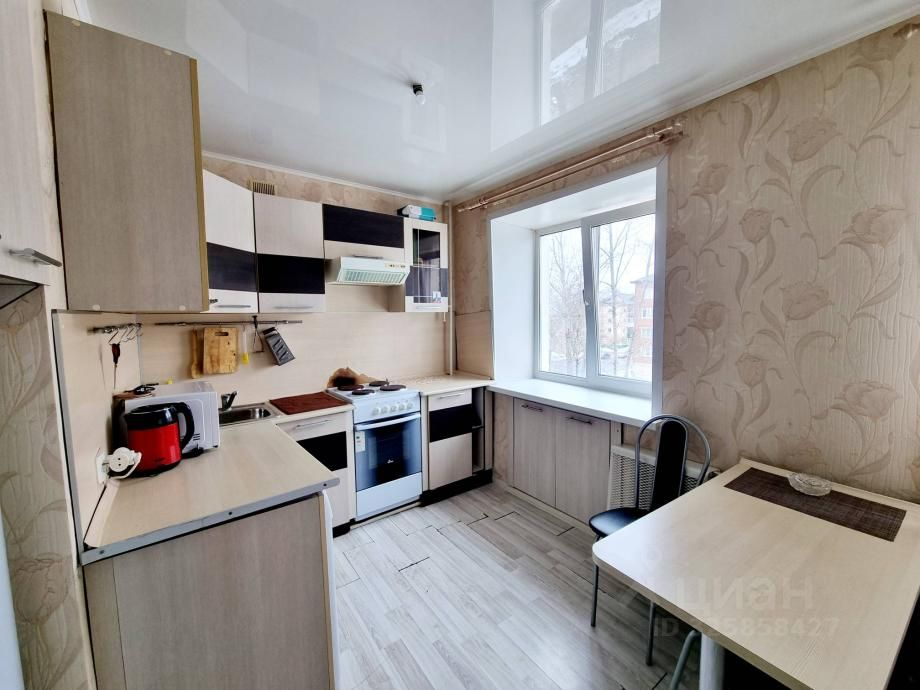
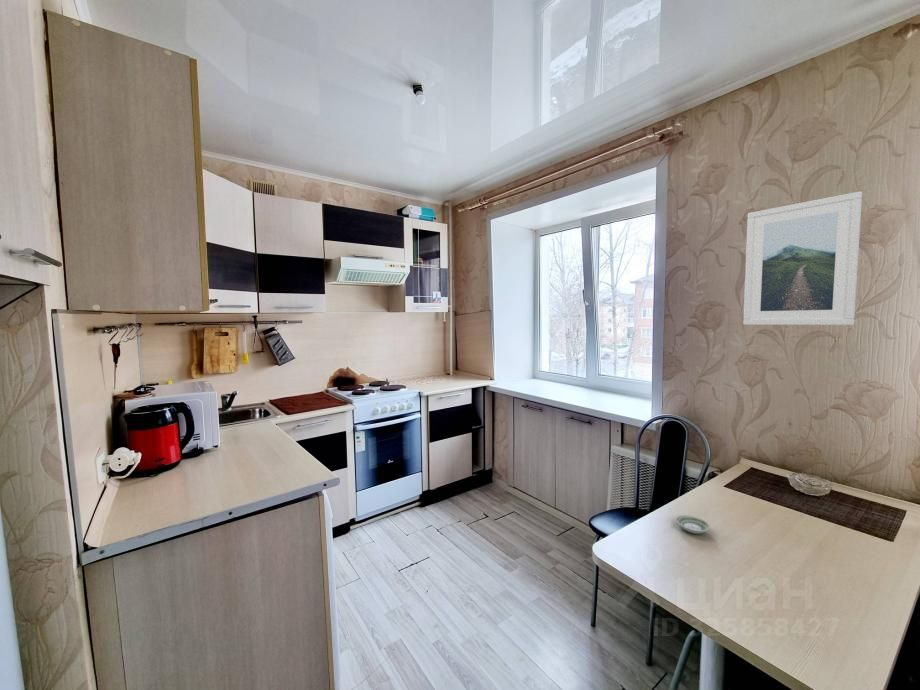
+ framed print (796, 264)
+ saucer (692, 525)
